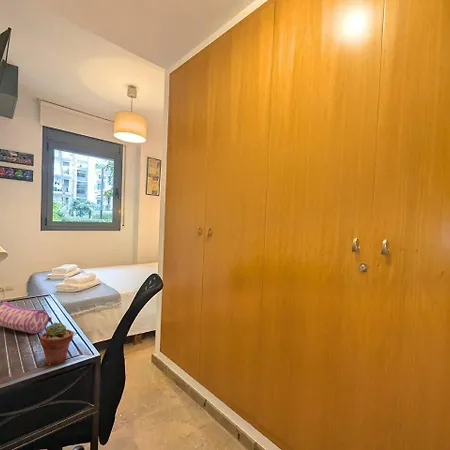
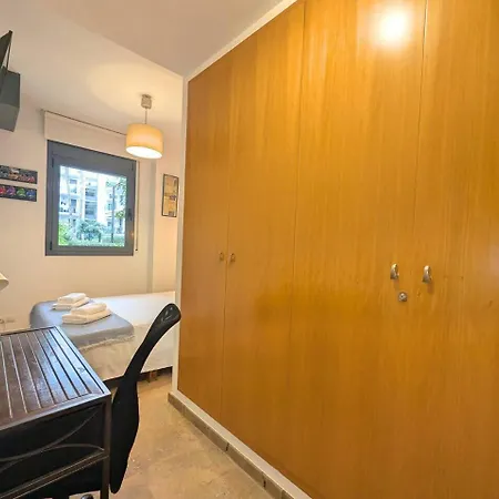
- potted succulent (56, 341)
- pencil case (20, 317)
